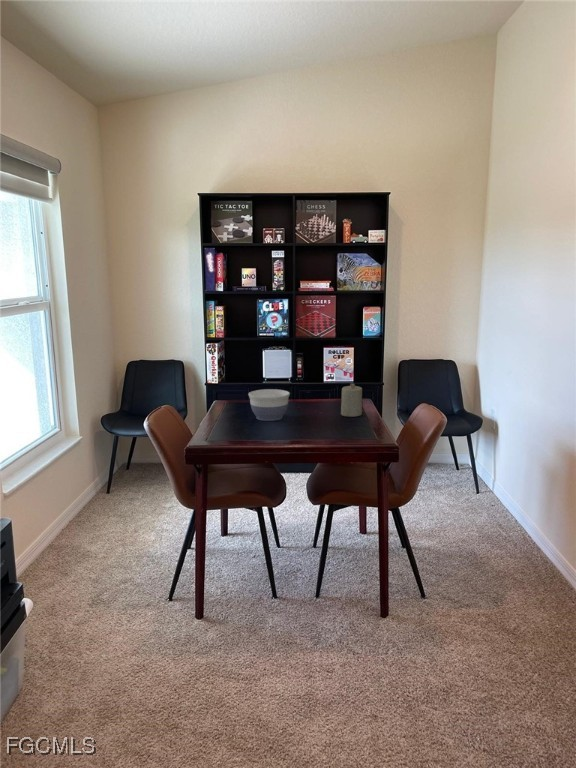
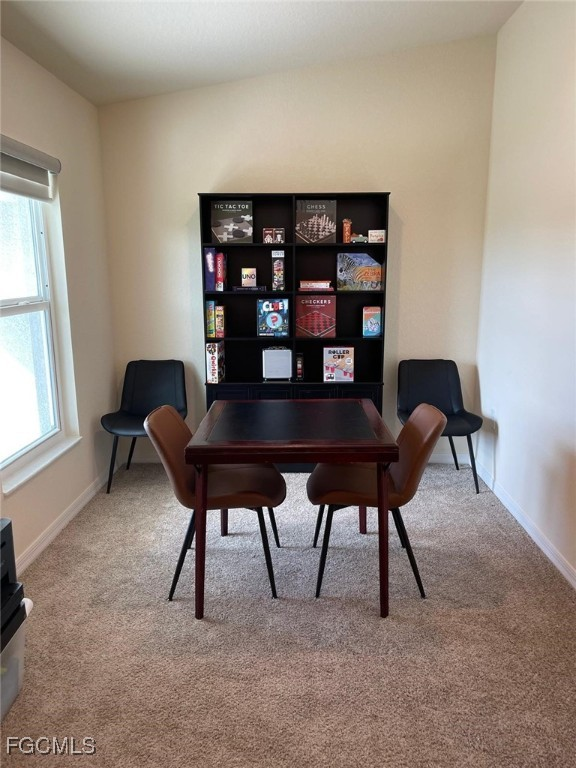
- bowl (269, 405)
- candle (351, 398)
